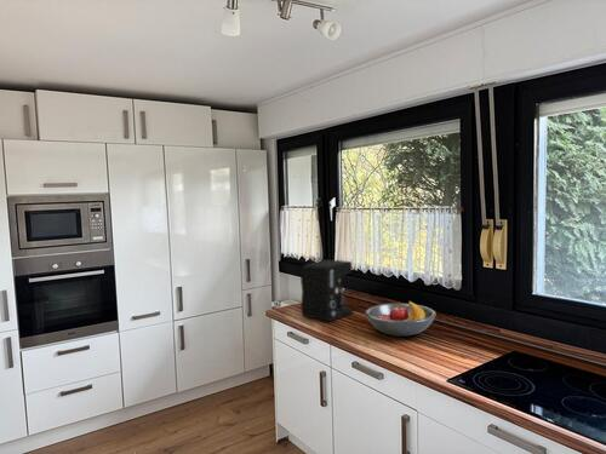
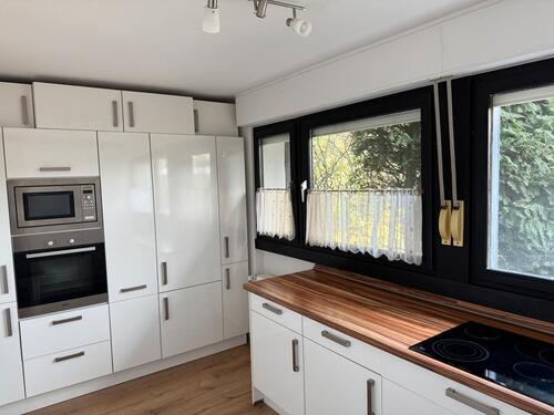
- fruit bowl (400, 318)
- coffee maker (328, 288)
